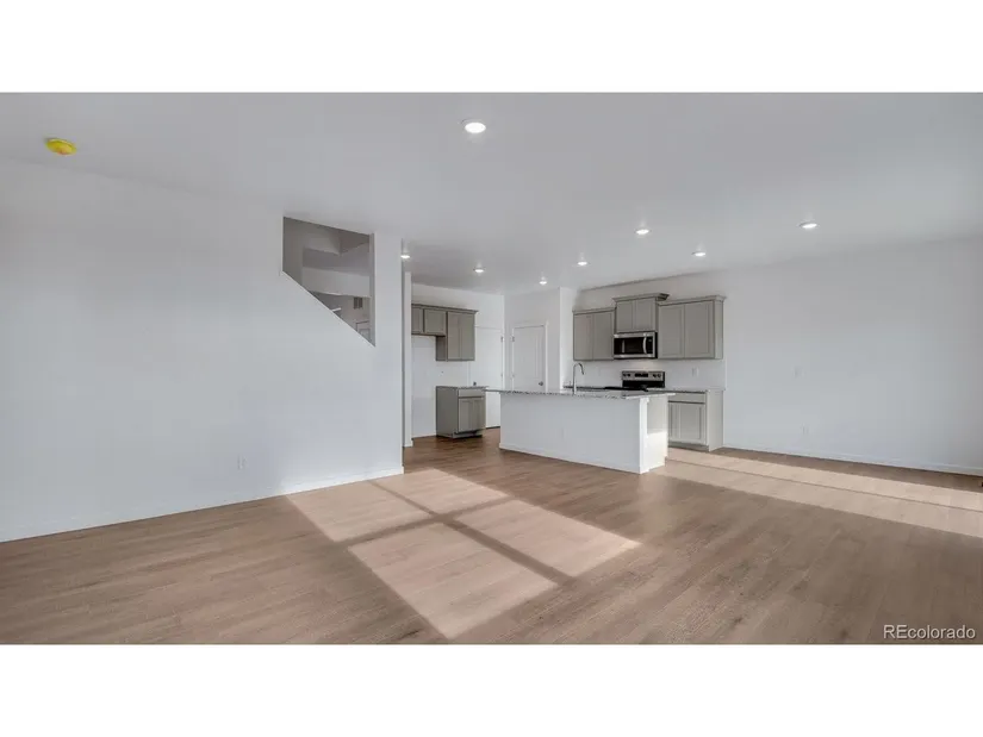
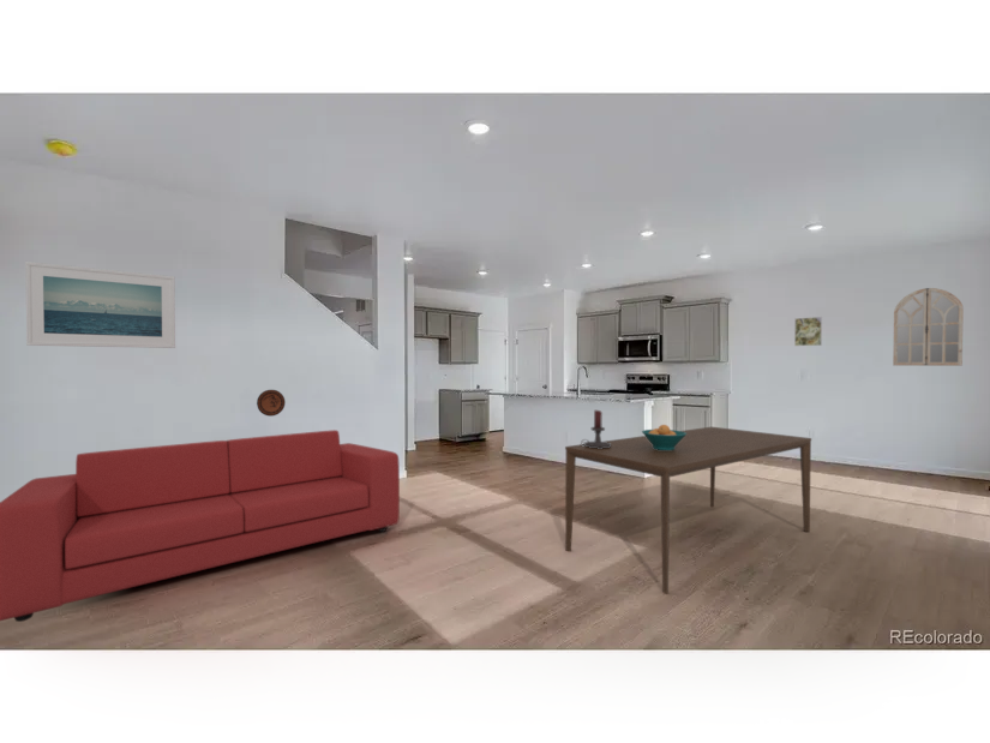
+ fruit bowl (664, 436)
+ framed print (106, 307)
+ sofa (230, 497)
+ candle holder (594, 427)
+ home mirror (926, 326)
+ dining table (710, 491)
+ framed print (808, 331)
+ decorative plate (270, 402)
